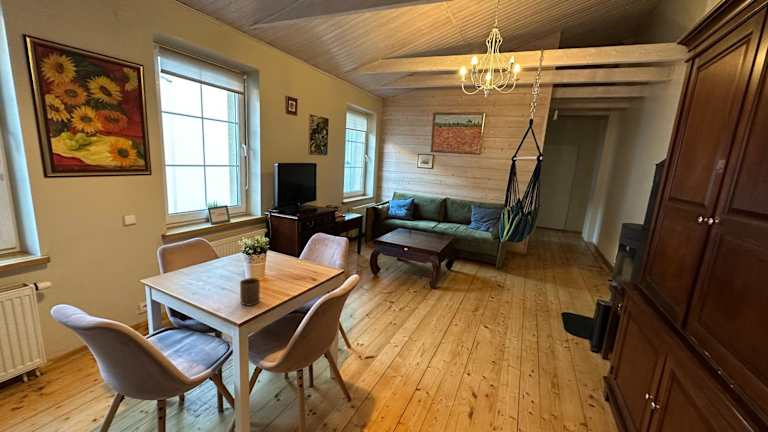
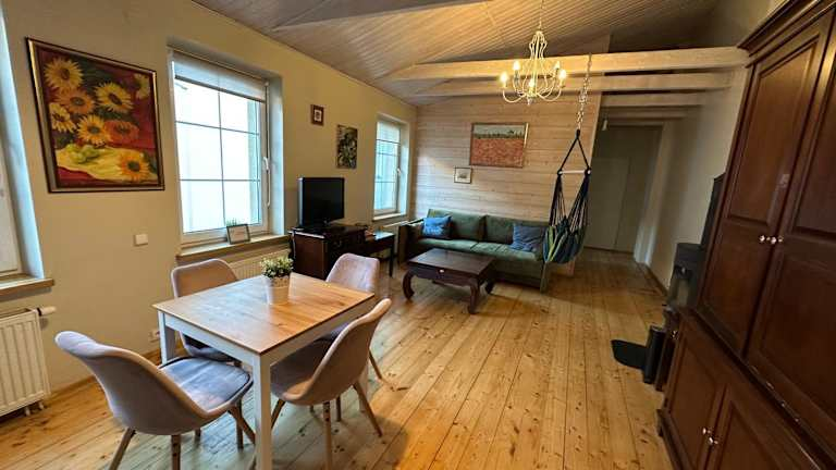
- cup (250, 291)
